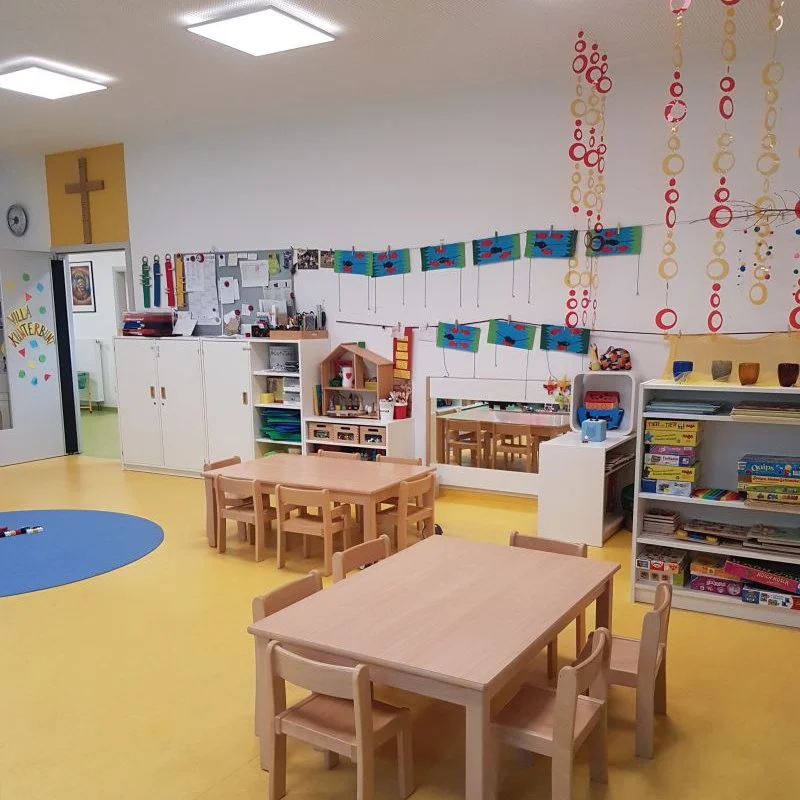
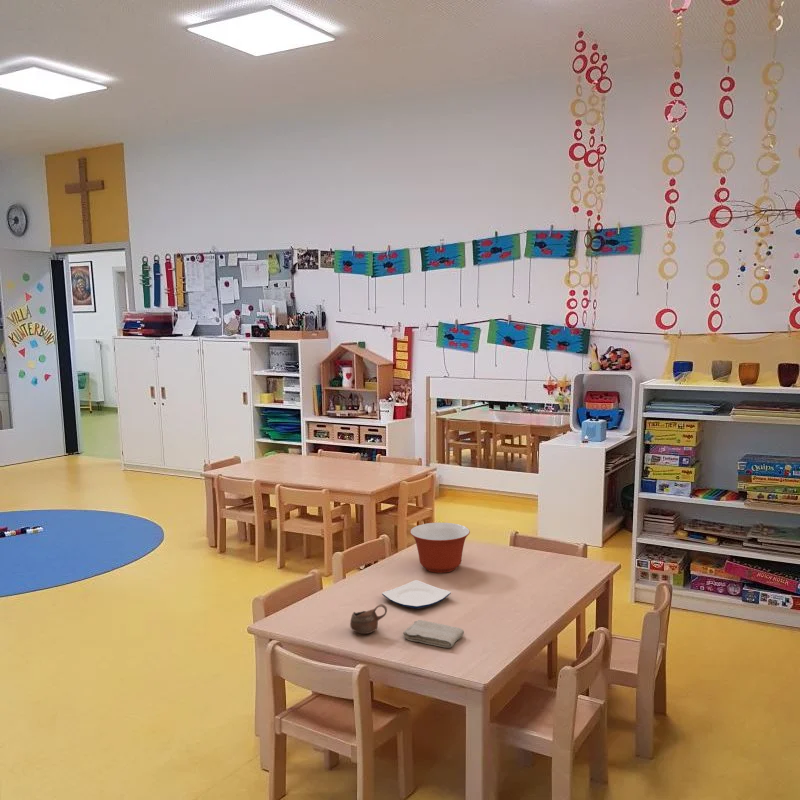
+ mixing bowl (440, 549)
+ washcloth (433, 632)
+ cup (367, 618)
+ plate (416, 595)
